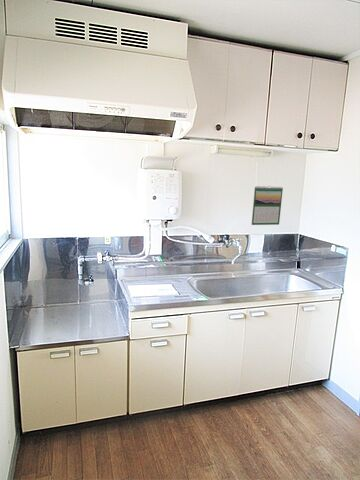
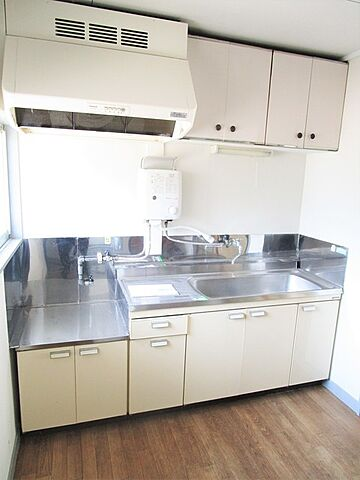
- calendar (267, 205)
